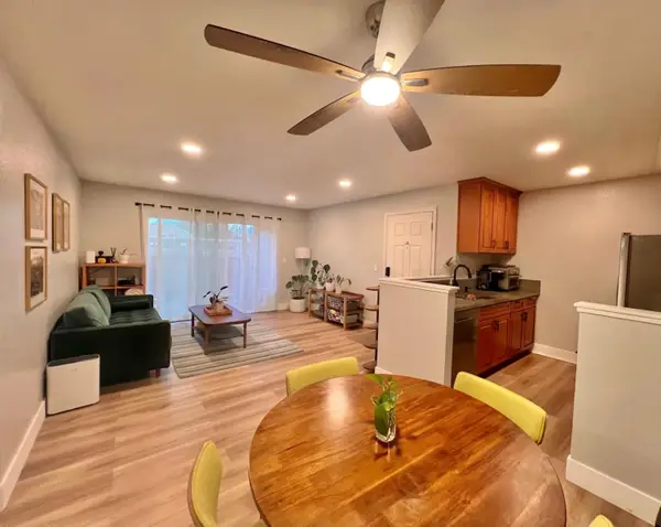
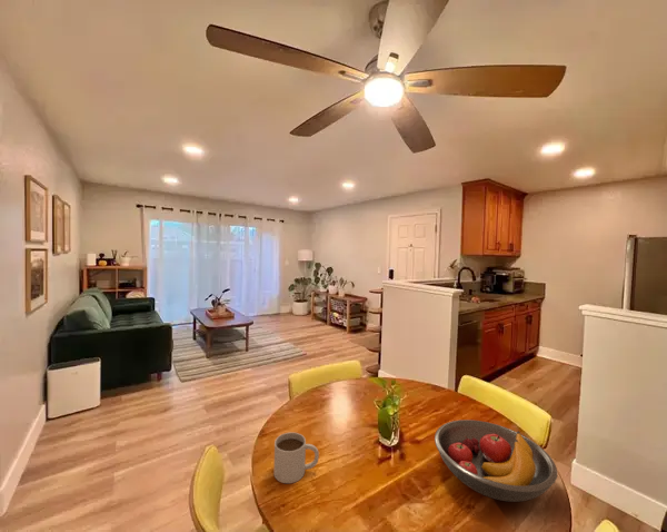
+ mug (296, 456)
+ fruit bowl (490, 459)
